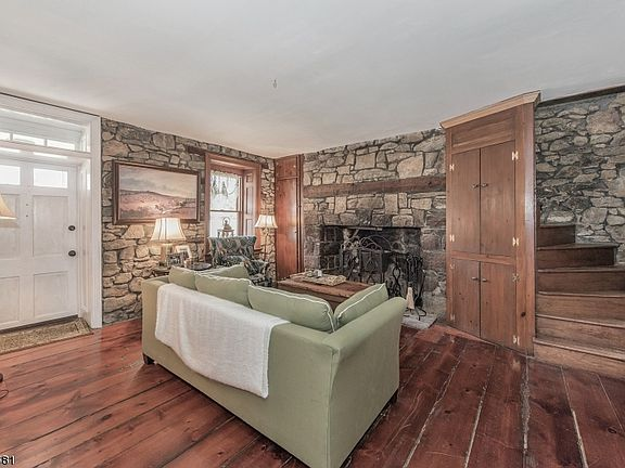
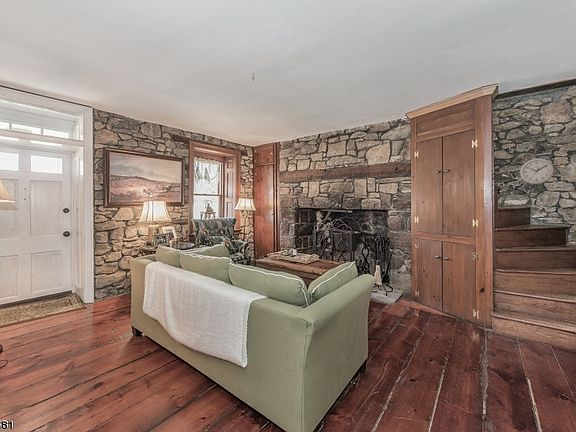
+ wall clock (536, 171)
